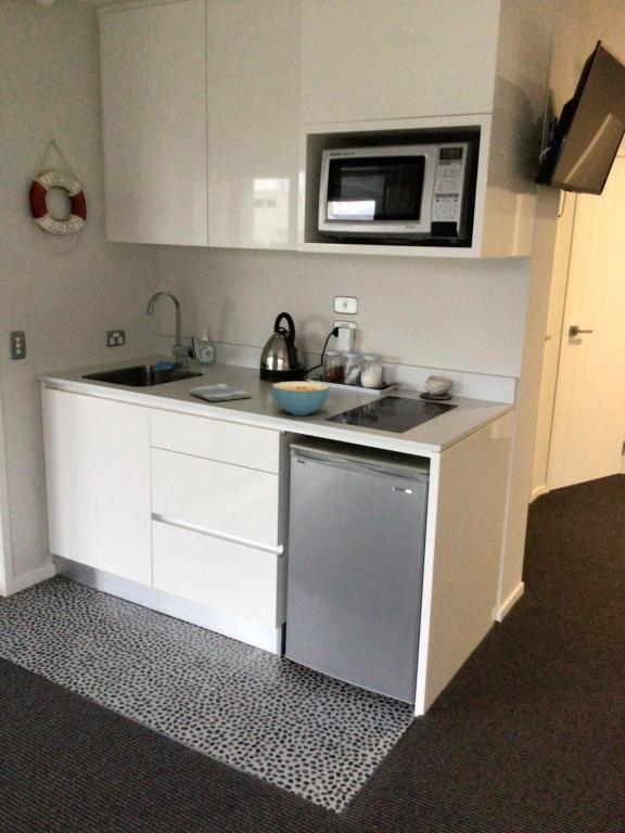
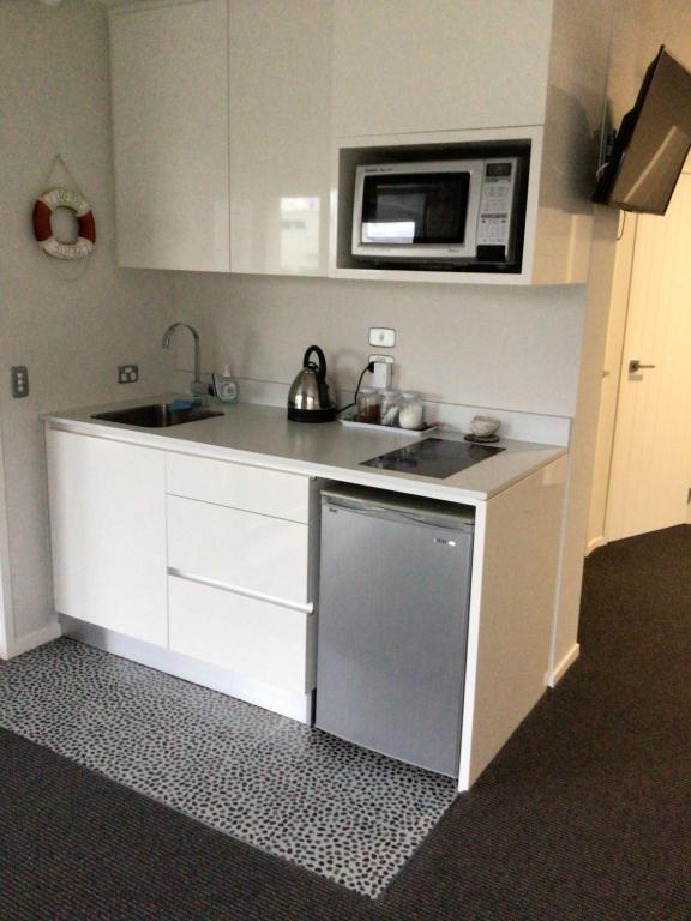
- dish towel (220, 392)
- cereal bowl (299, 399)
